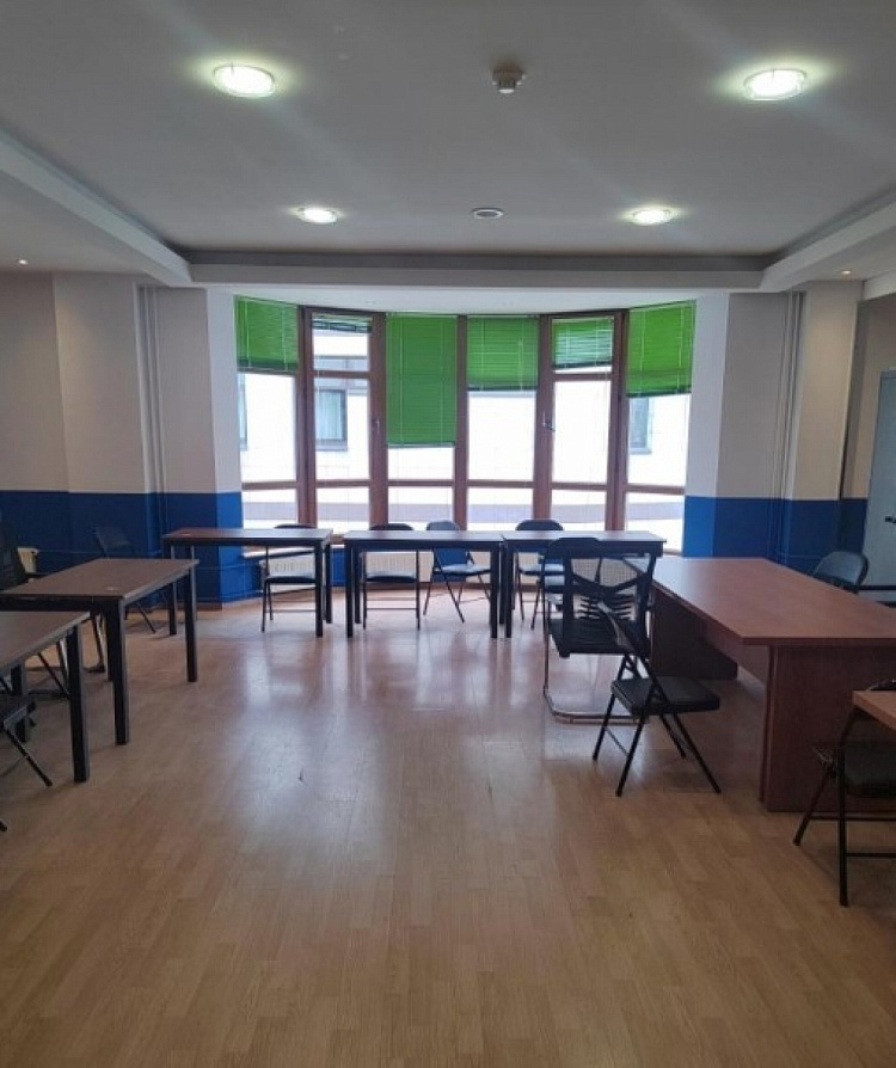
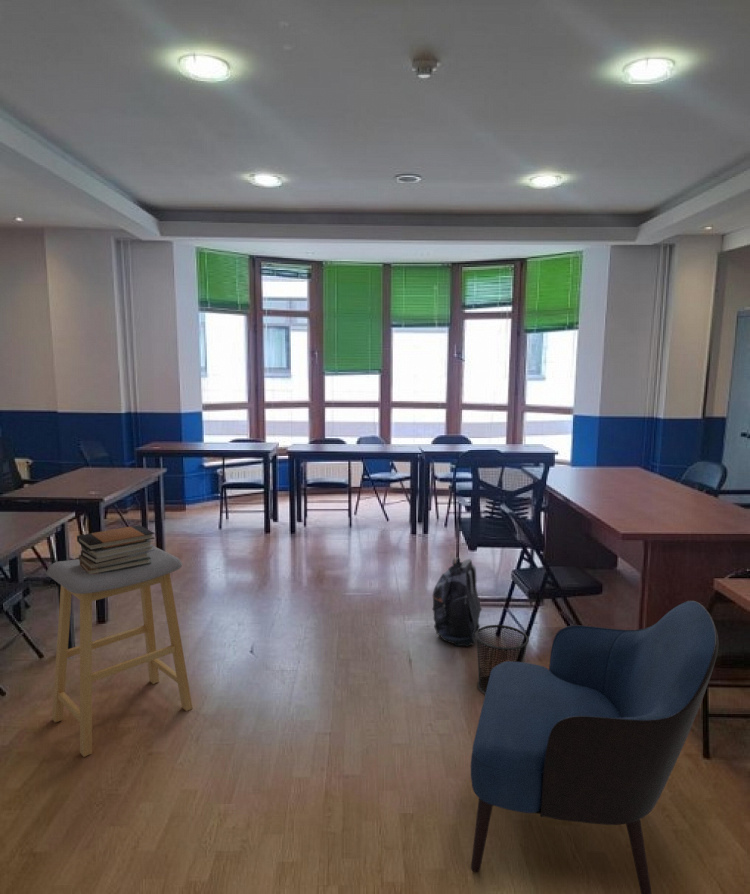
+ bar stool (119, 637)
+ book stack (116, 547)
+ armchair (586, 718)
+ waste bin (500, 661)
+ backpack (461, 597)
